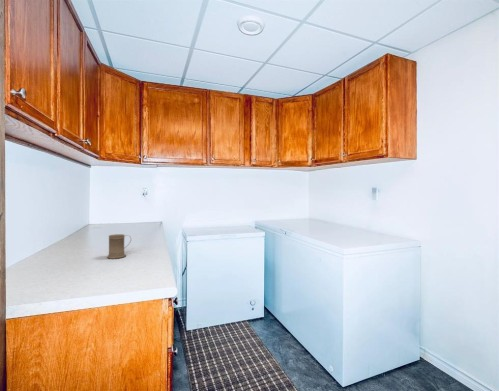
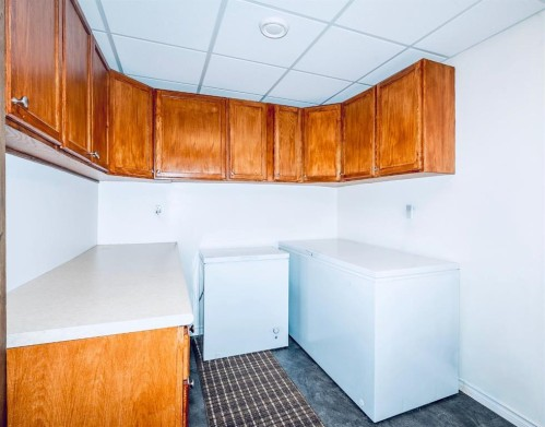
- mug (119, 245)
